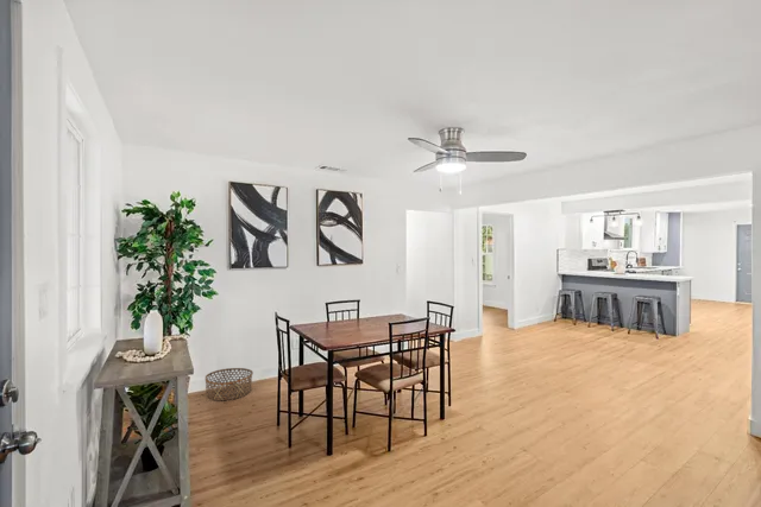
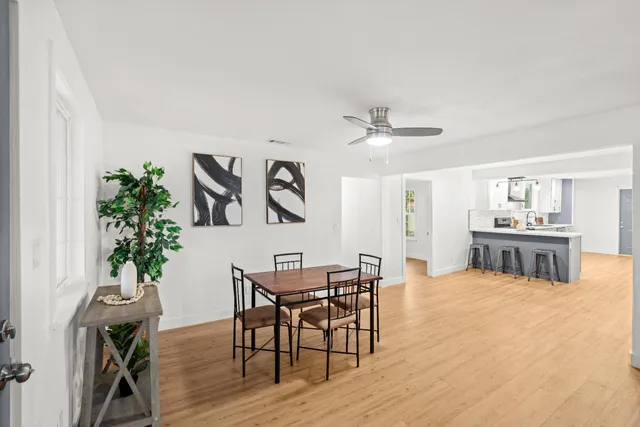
- basket (229, 384)
